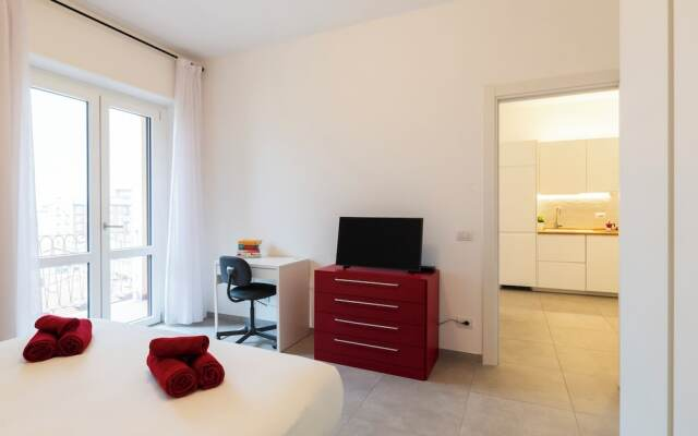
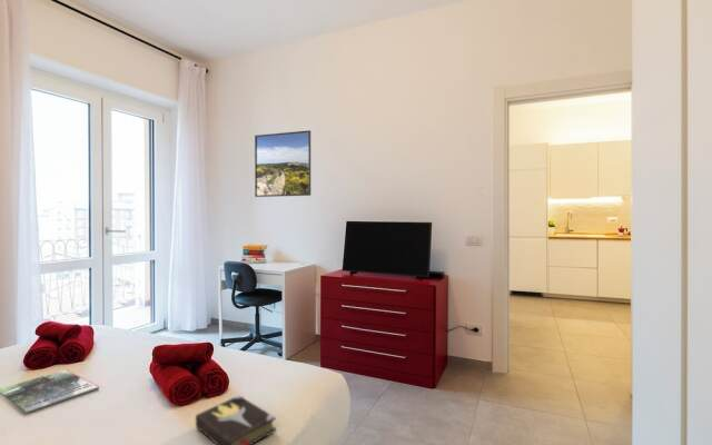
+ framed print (281, 165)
+ hardback book (235, 421)
+ magazine (48, 388)
